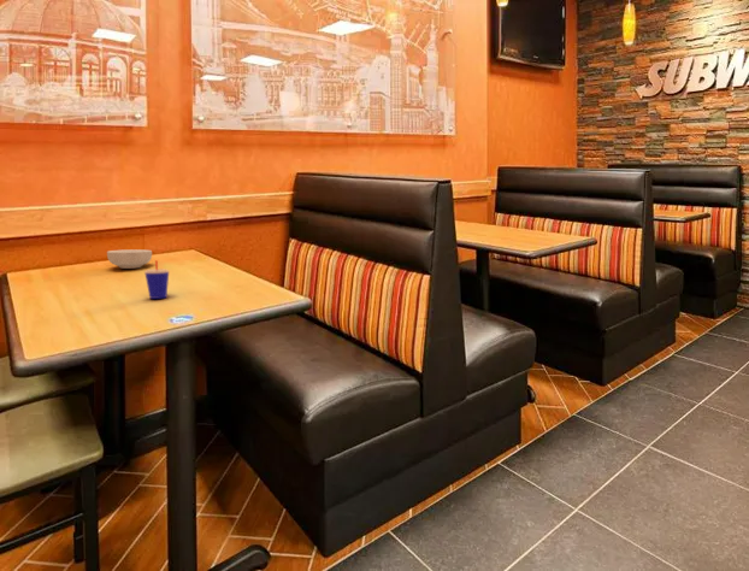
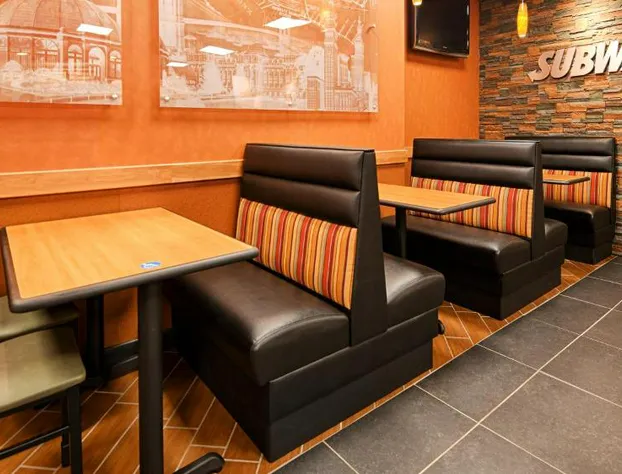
- cereal bowl (130, 259)
- beverage cup (157, 278)
